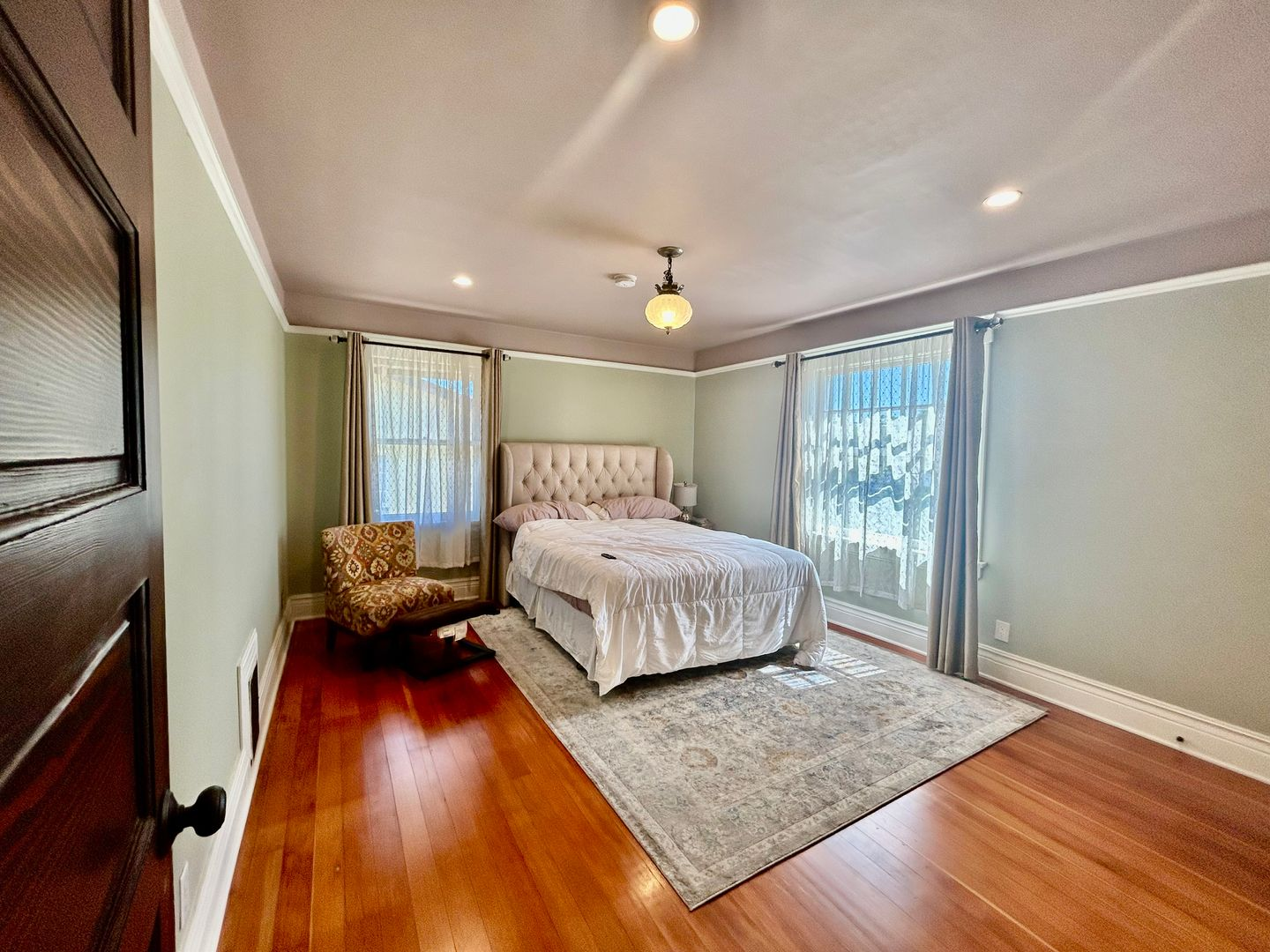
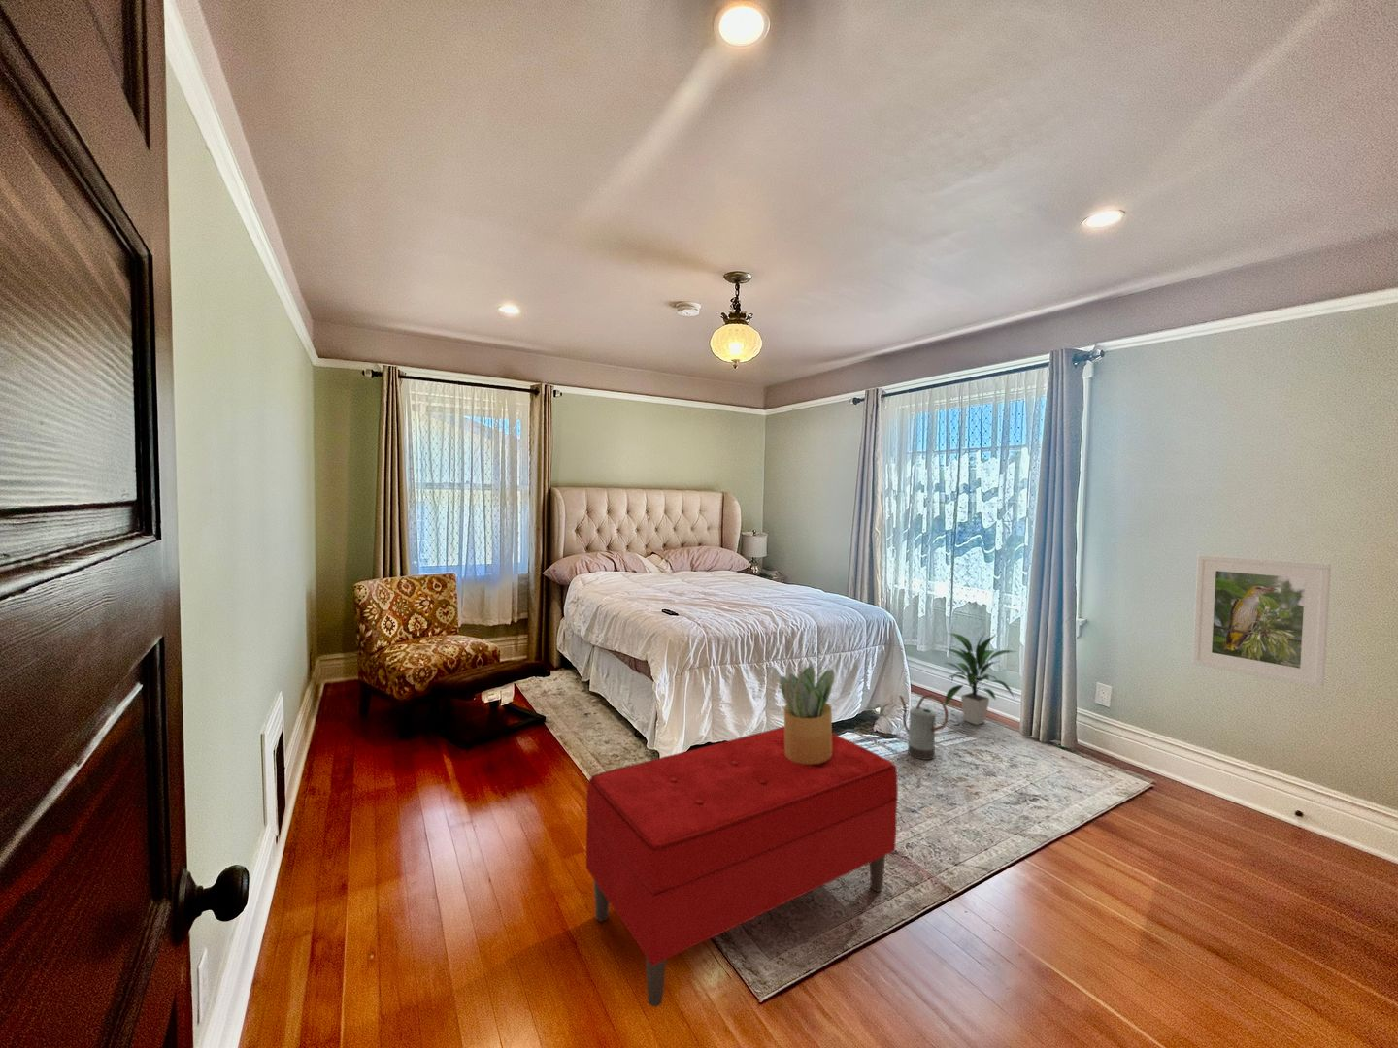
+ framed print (1256, 618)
+ bench (746, 836)
+ potted plant (812, 712)
+ indoor plant (972, 675)
+ watering can (921, 722)
